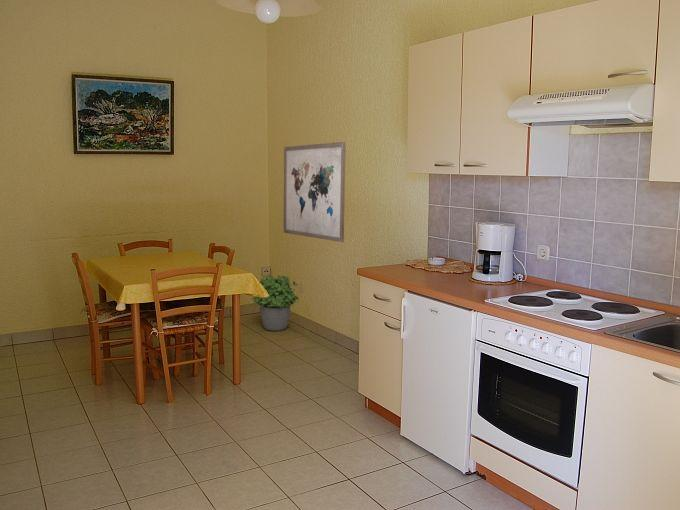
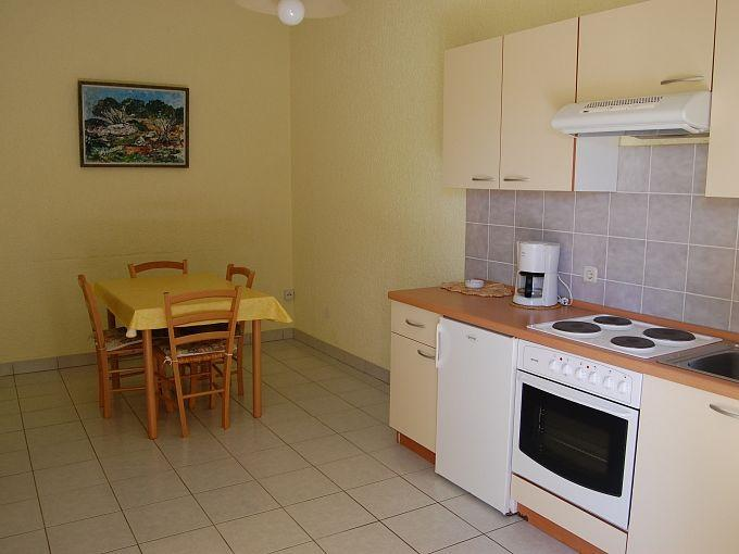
- wall art (311, 191)
- potted plant (274, 300)
